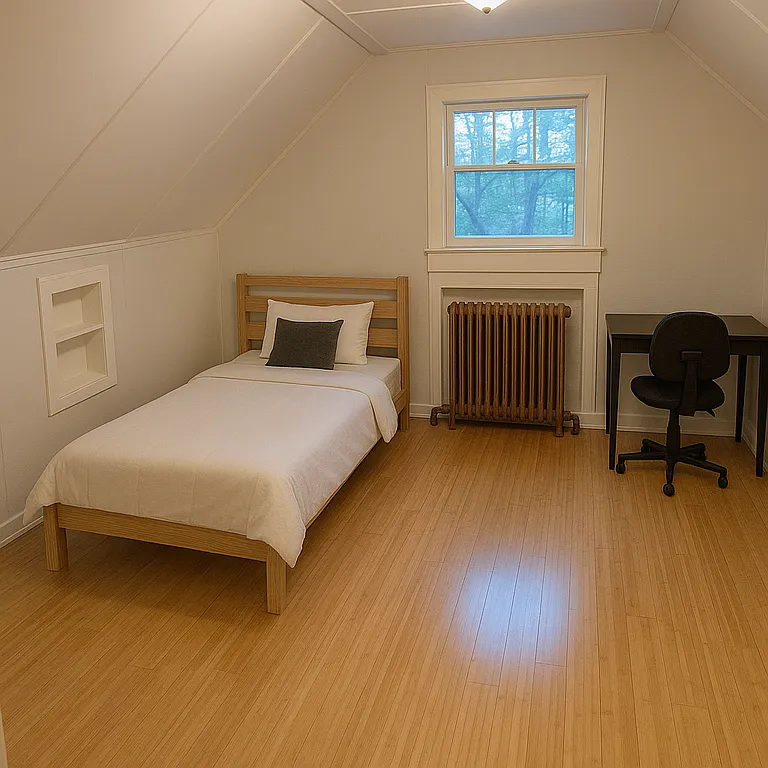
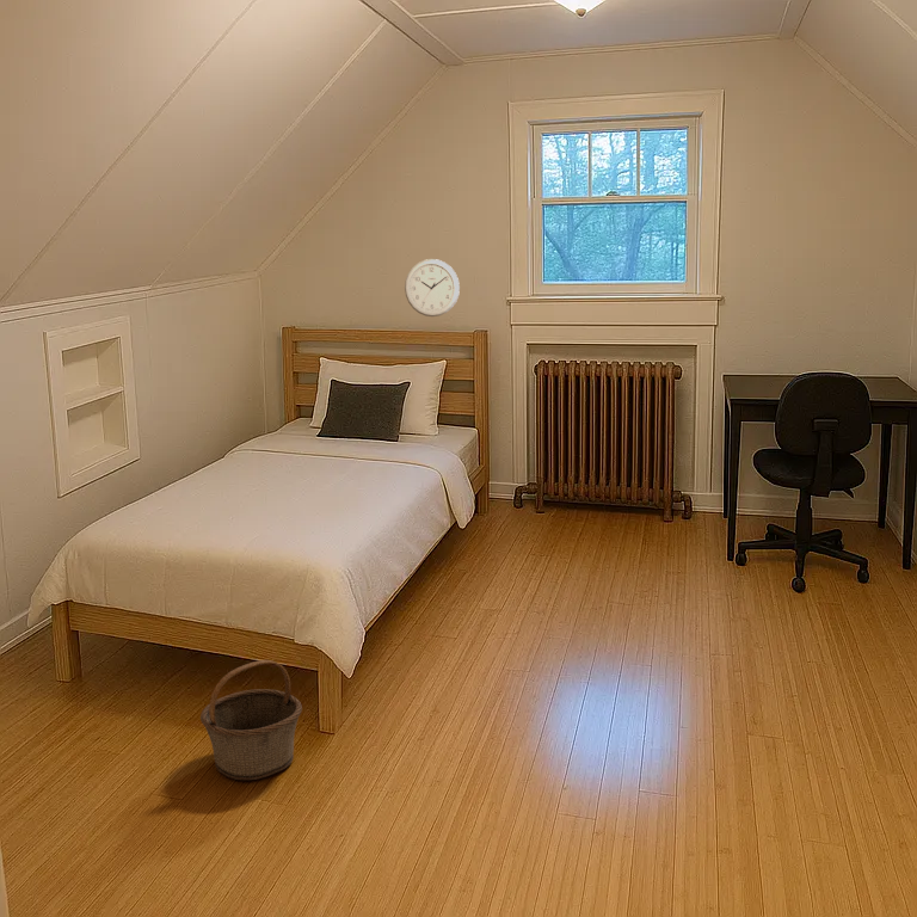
+ wall clock (431, 288)
+ basket (251, 713)
